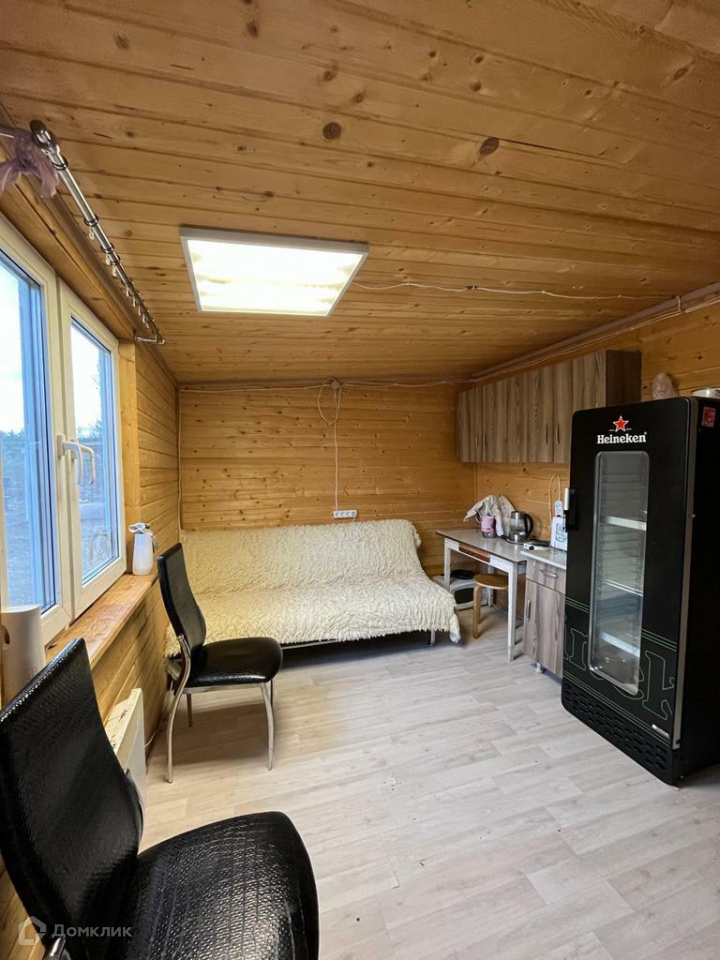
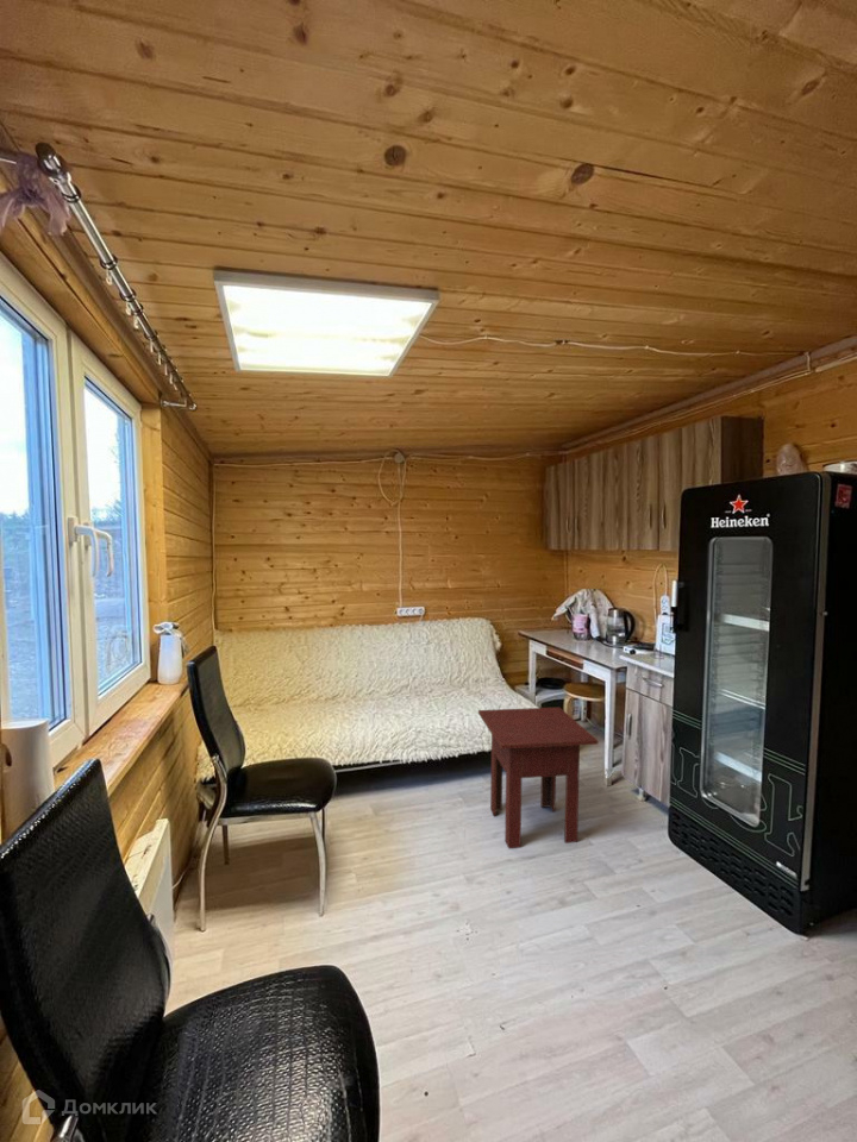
+ side table (532, 774)
